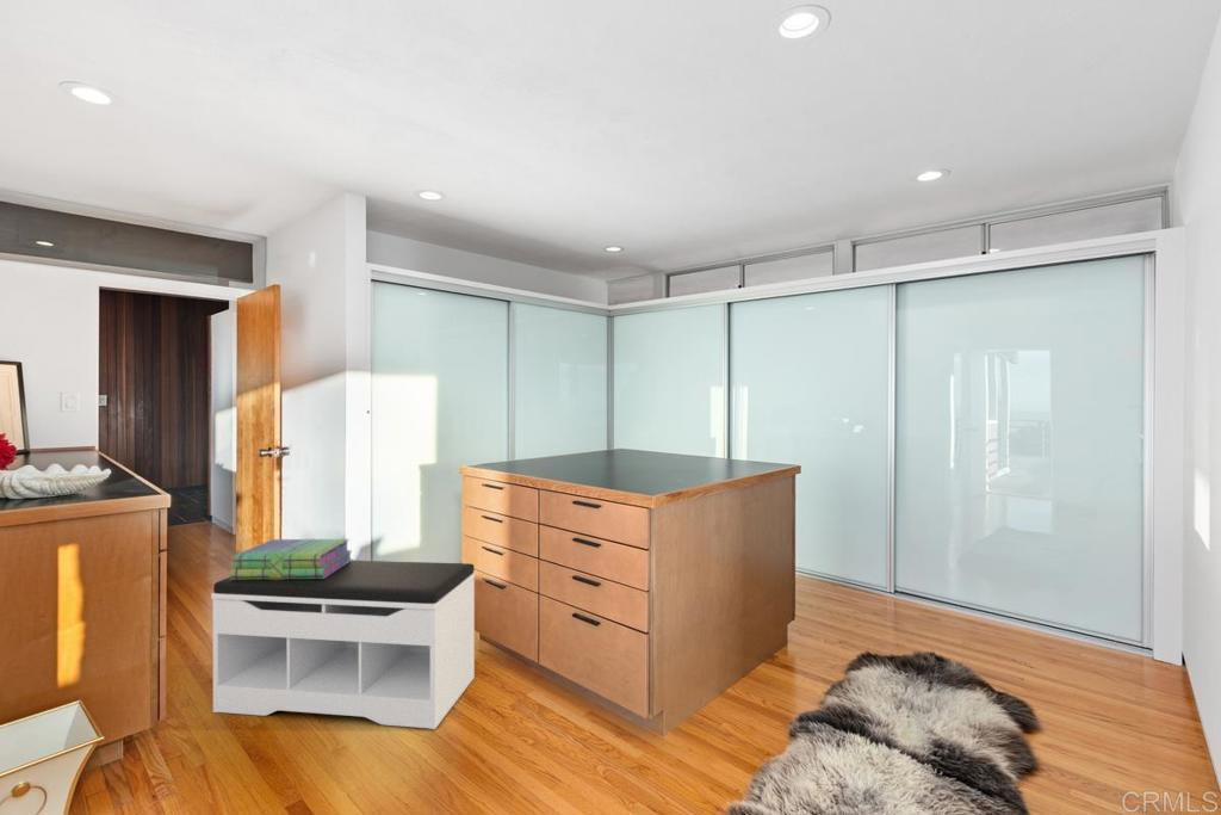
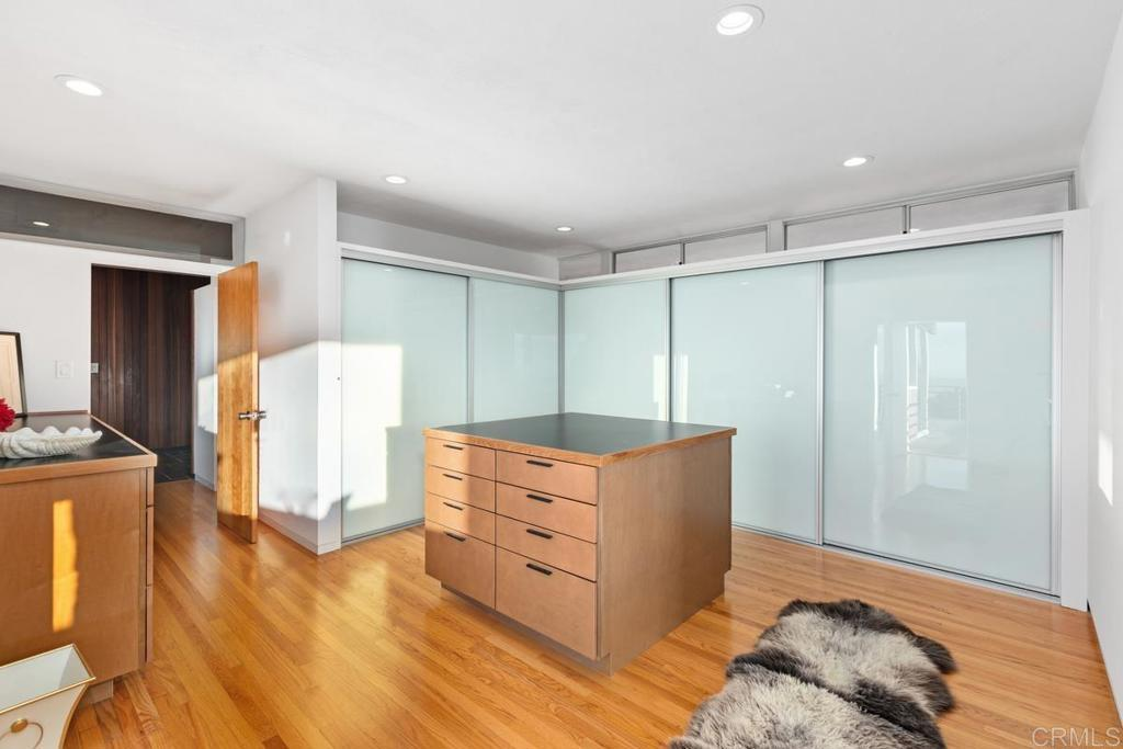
- stack of books (295, 557)
- bench (351, 632)
